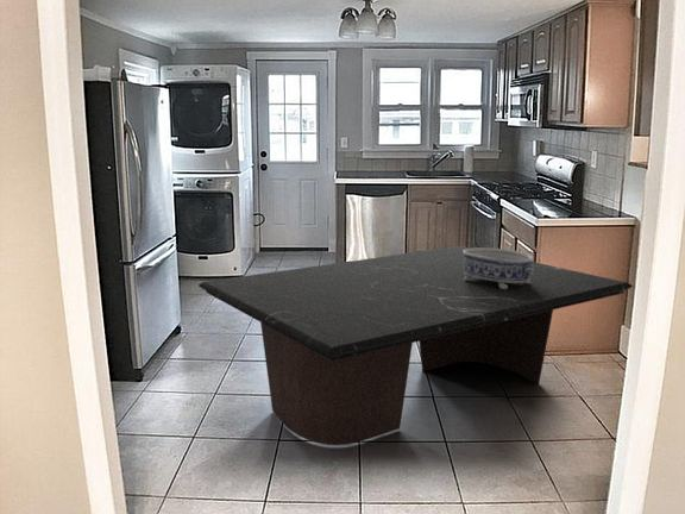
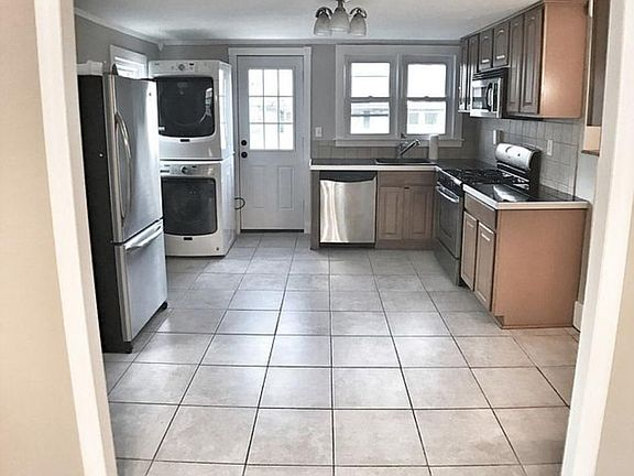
- dining table (413, 340)
- decorative bowl (496, 267)
